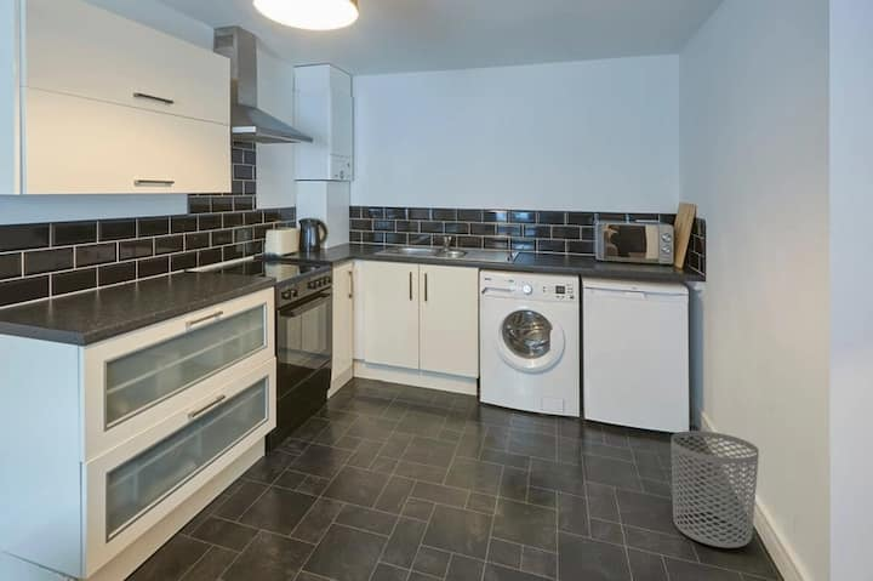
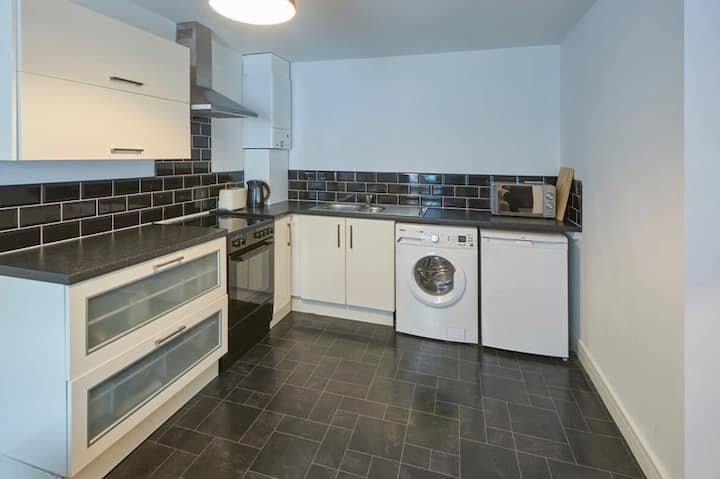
- waste bin (712, 486)
